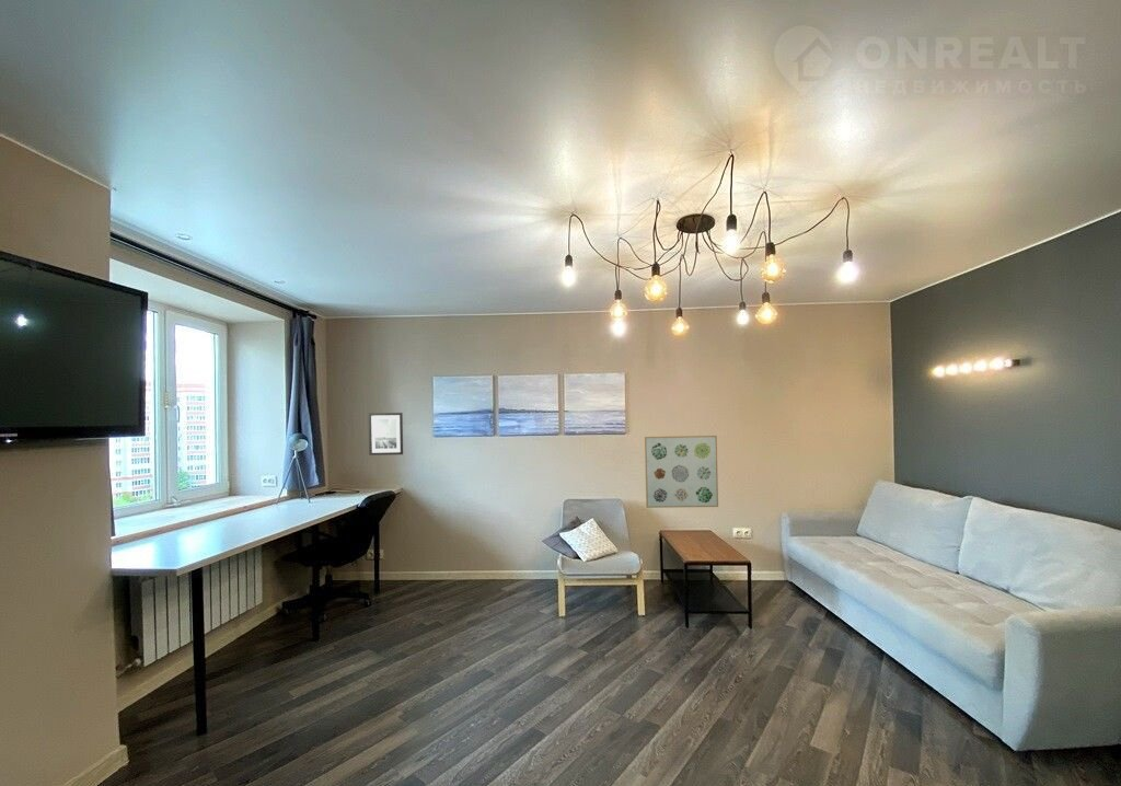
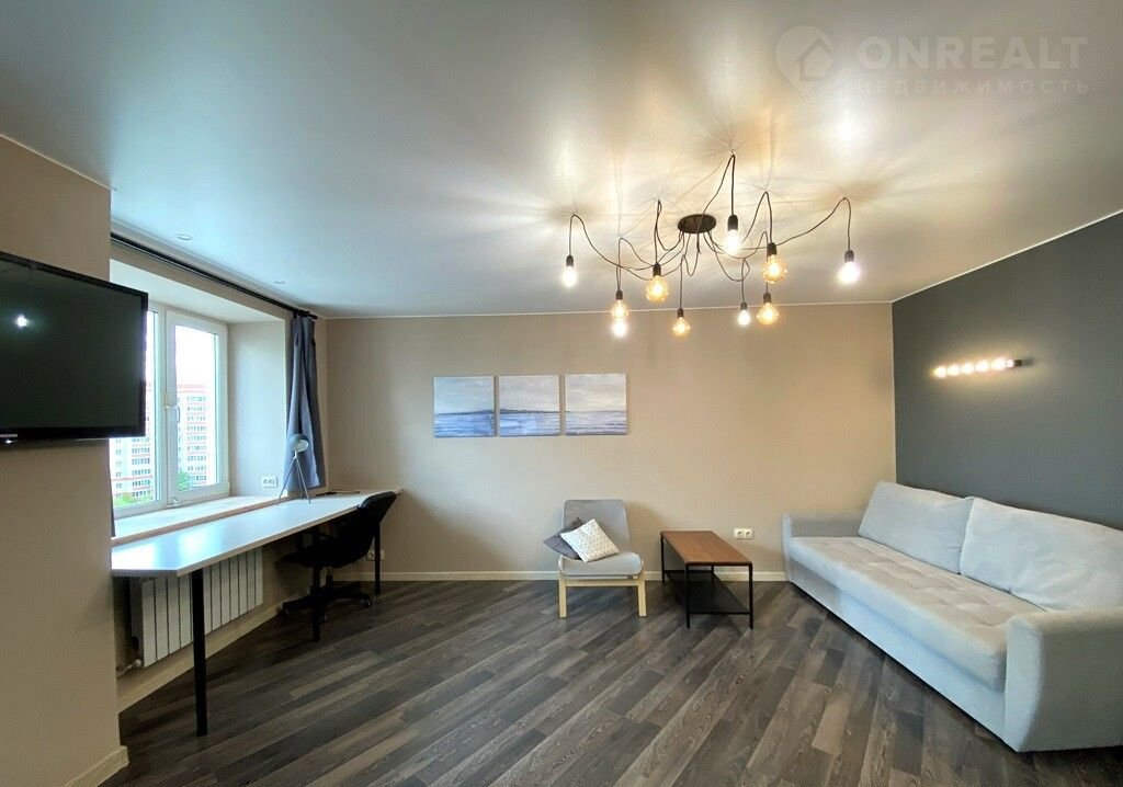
- wall art (681, 471)
- wall art (385, 434)
